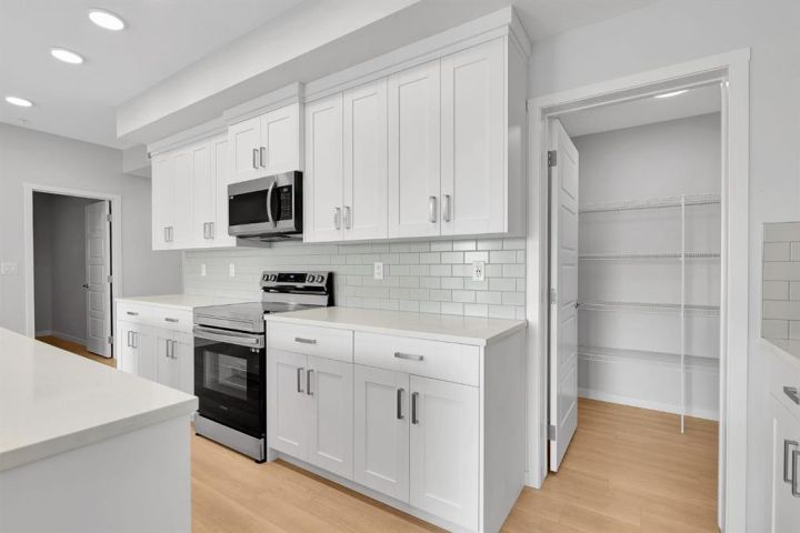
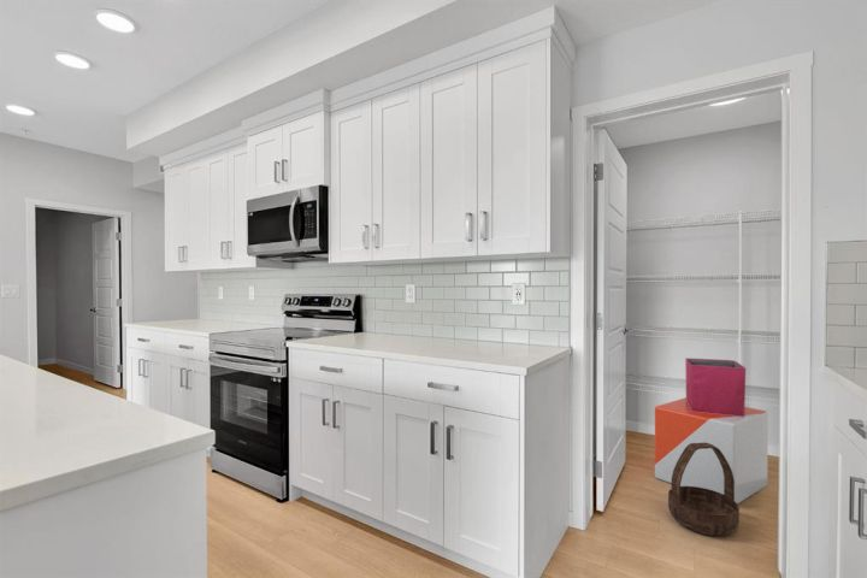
+ basket (702, 488)
+ stool (709, 443)
+ storage bin (713, 384)
